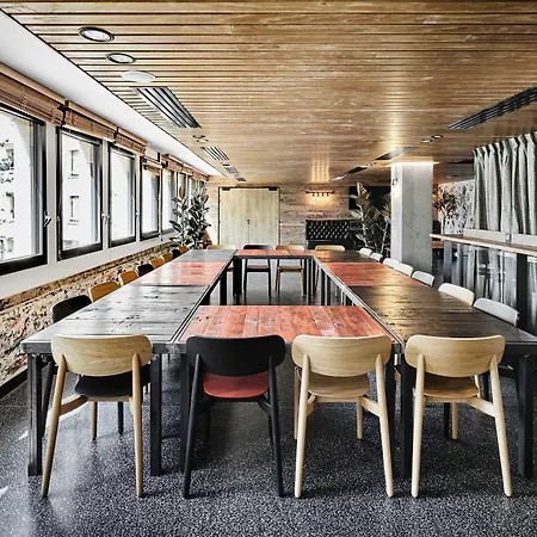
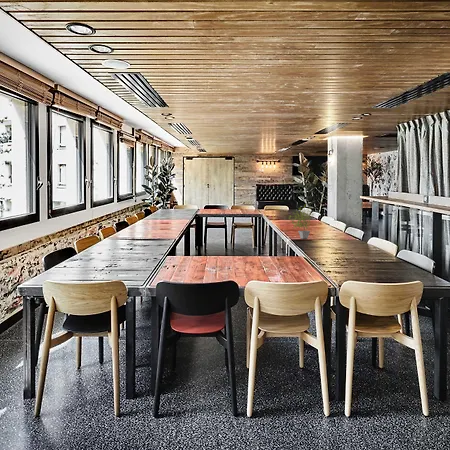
+ potted plant (301, 221)
